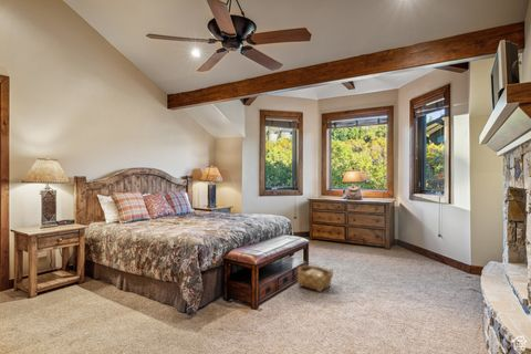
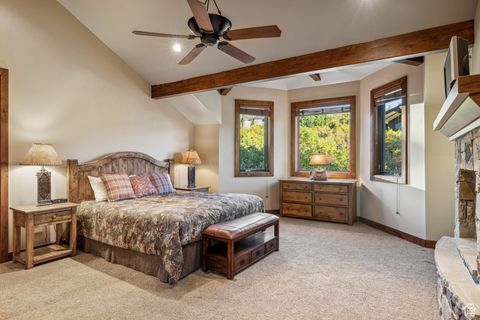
- woven basket (315, 274)
